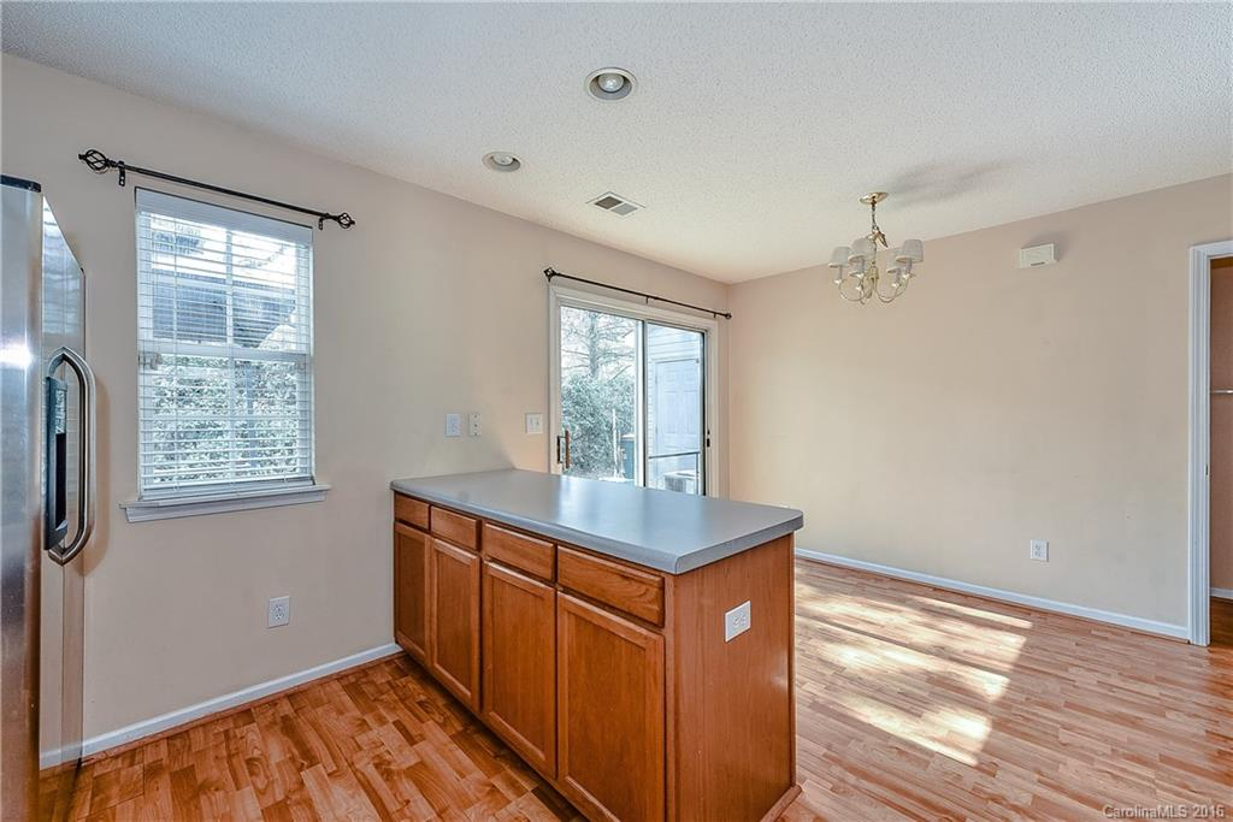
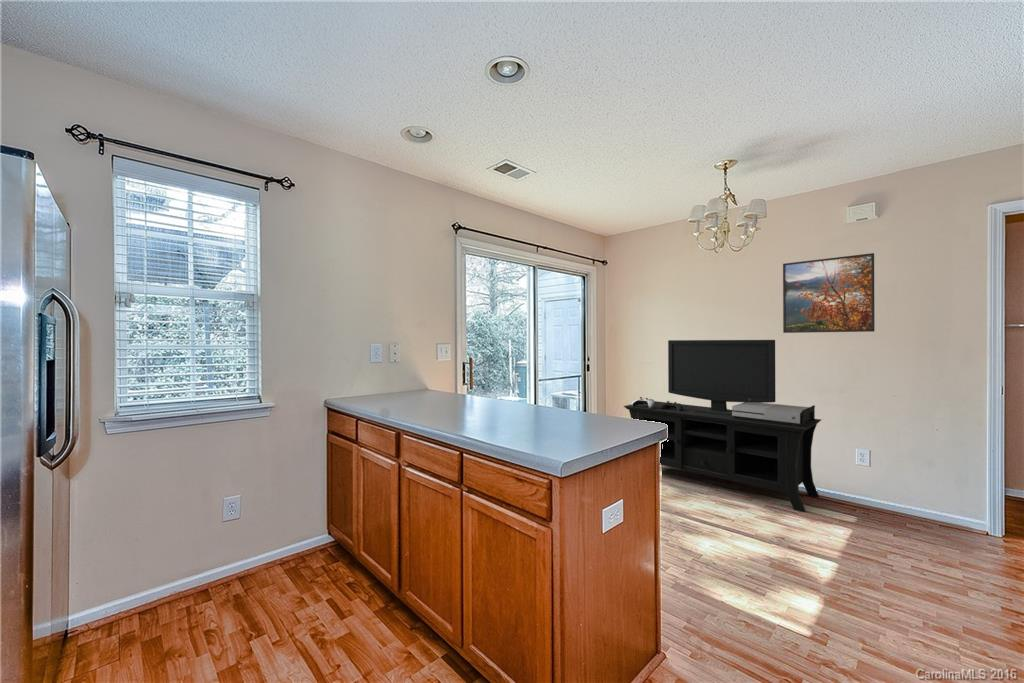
+ media console (712, 411)
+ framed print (825, 295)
